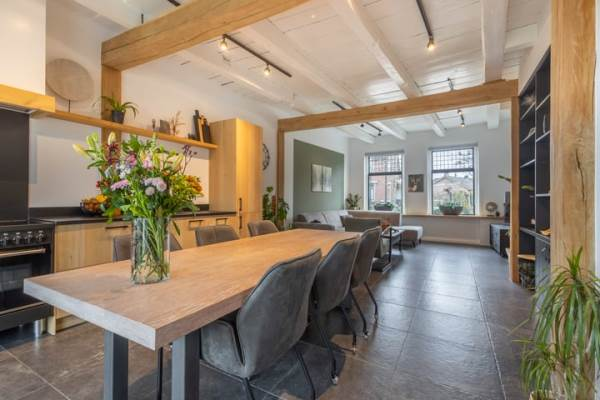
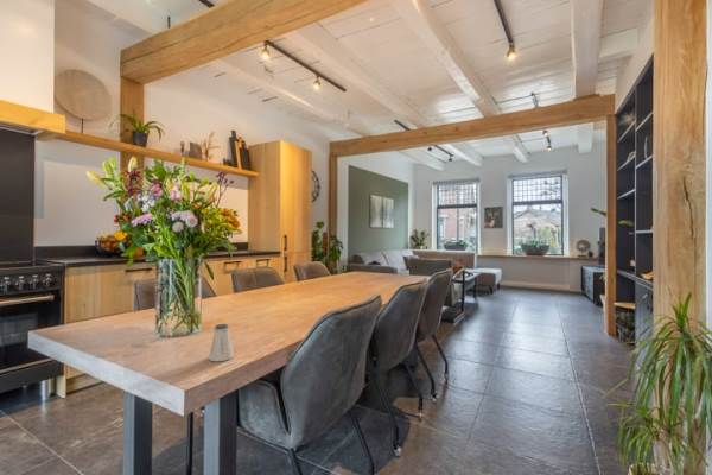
+ saltshaker (221, 341)
